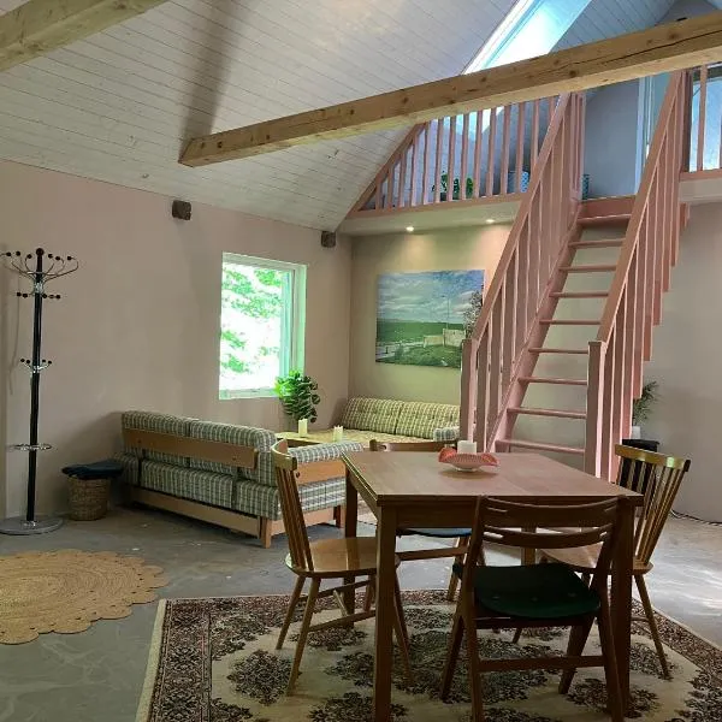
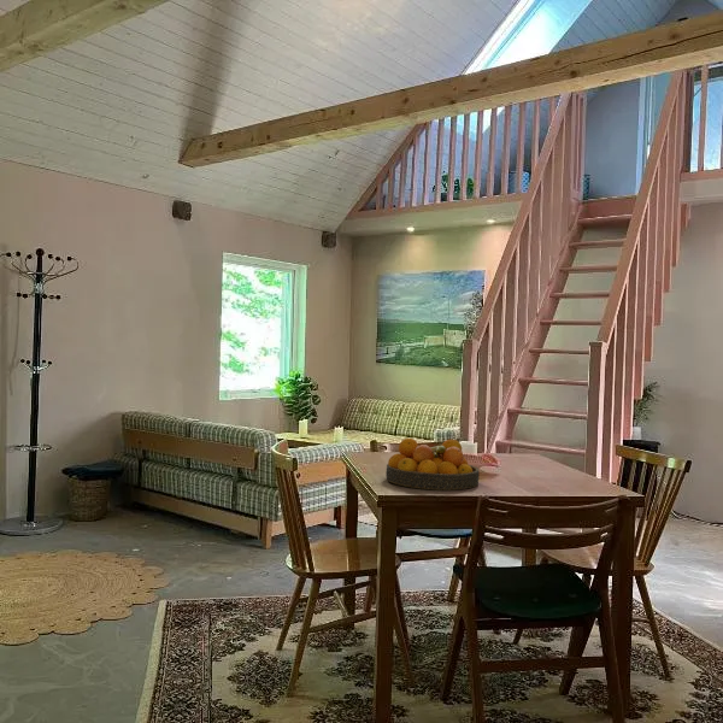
+ fruit bowl (433, 460)
